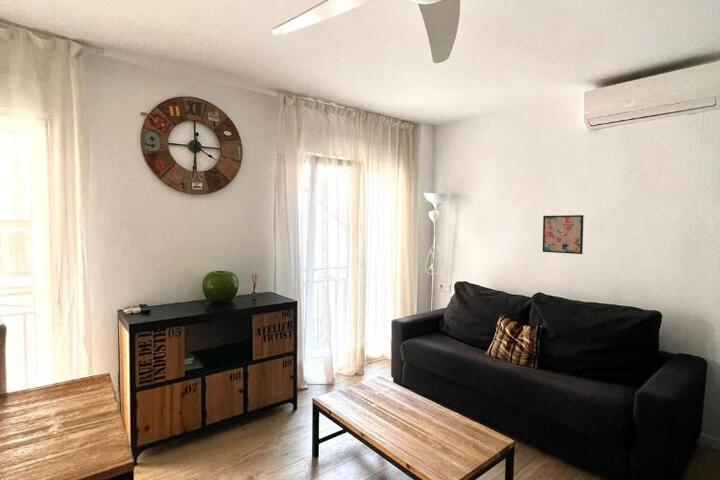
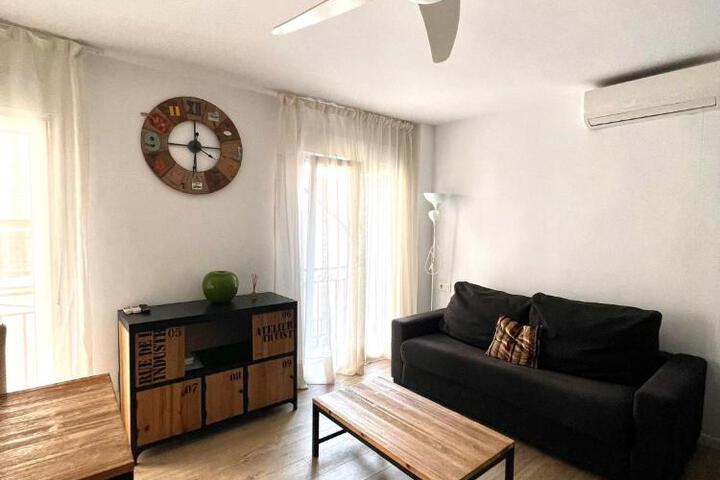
- wall art (562, 234)
